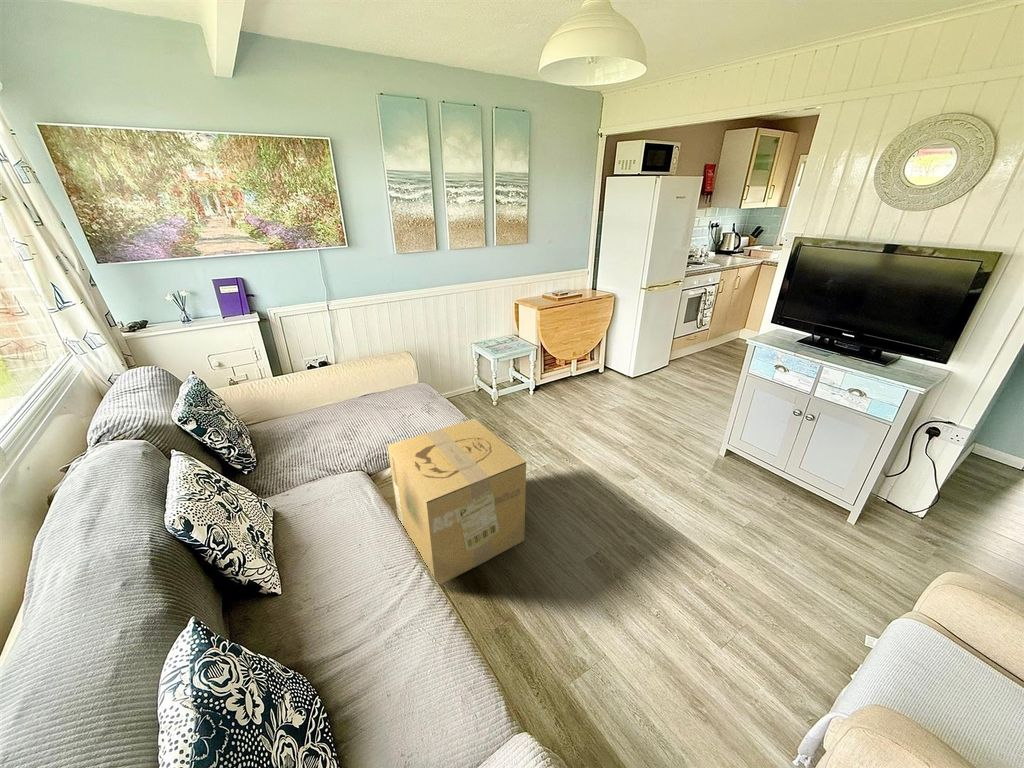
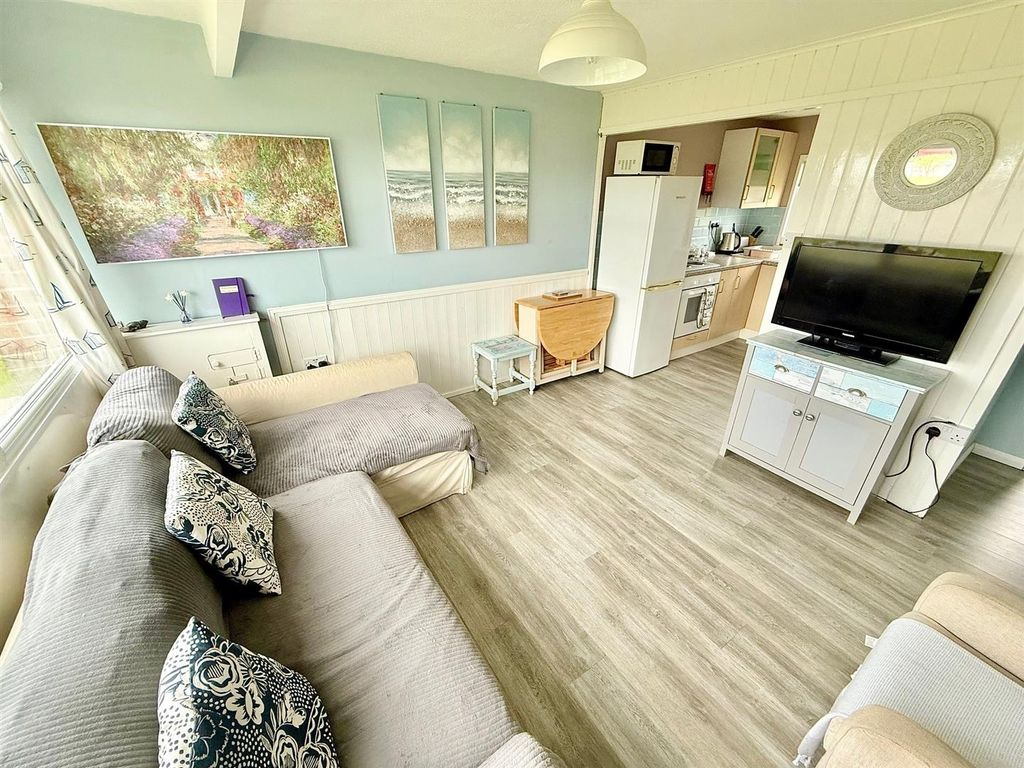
- cardboard box (457, 494)
